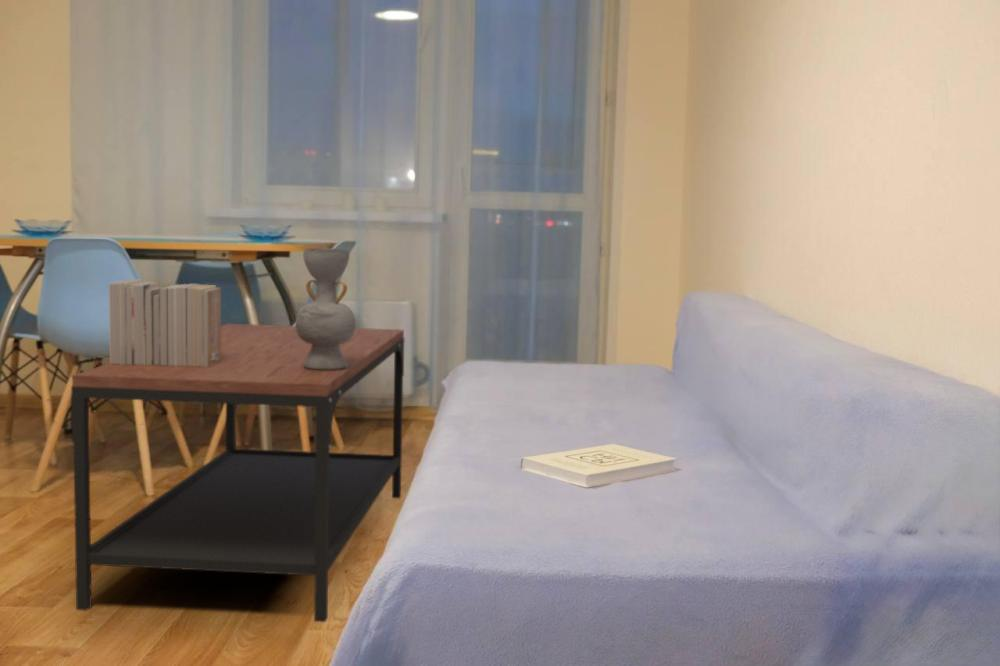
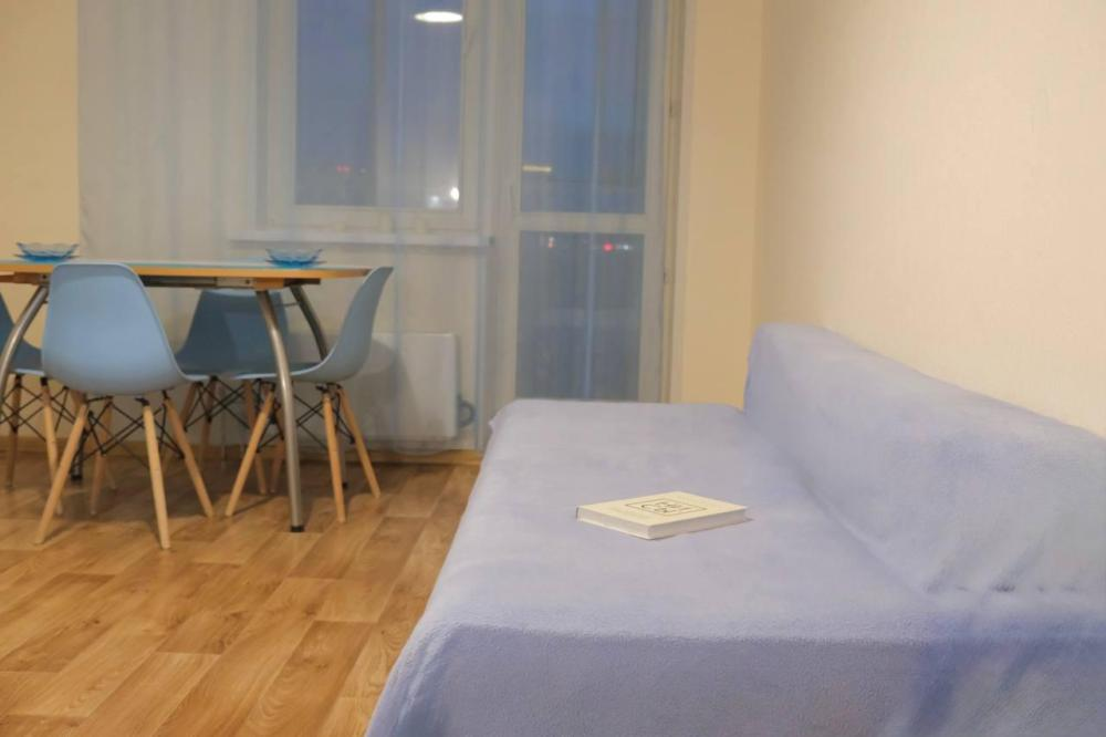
- coffee table (267, 450)
- books (166, 321)
- decorative vase (325, 308)
